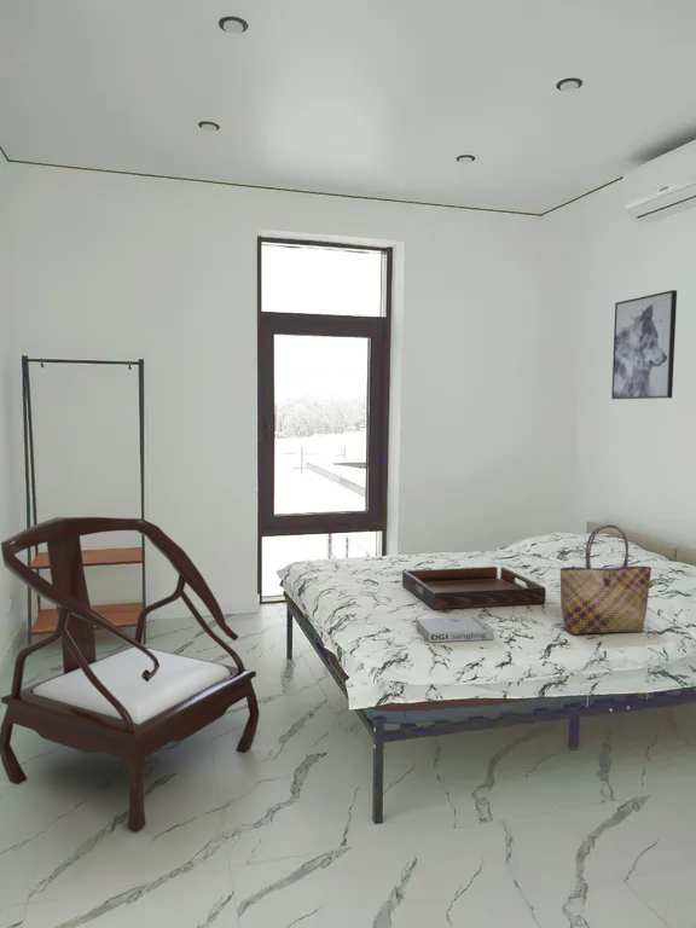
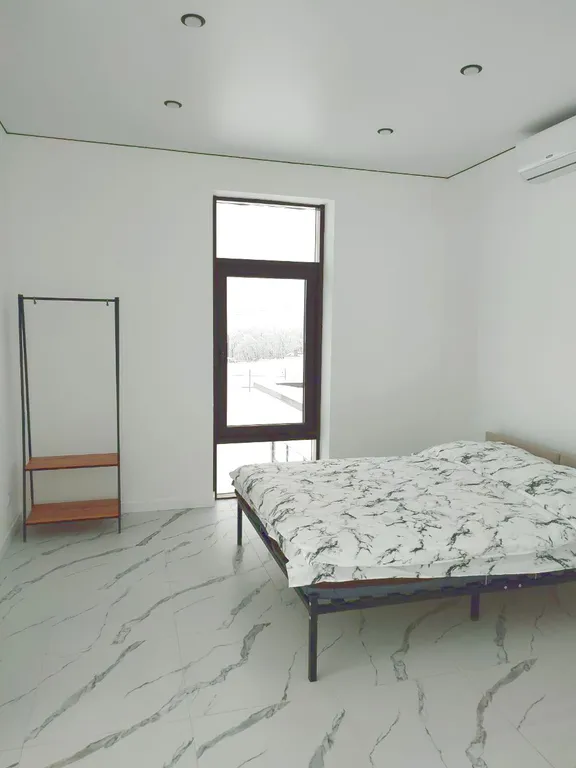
- armchair (128, 643)
- book (453, 628)
- wall art (642, 348)
- tote bag (605, 578)
- serving tray (470, 586)
